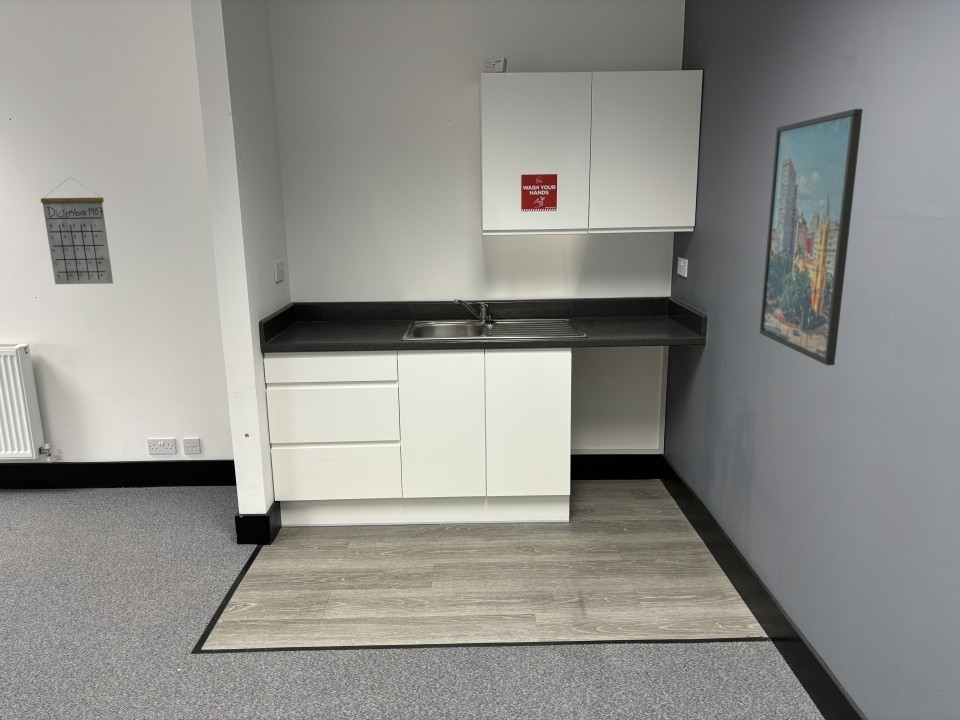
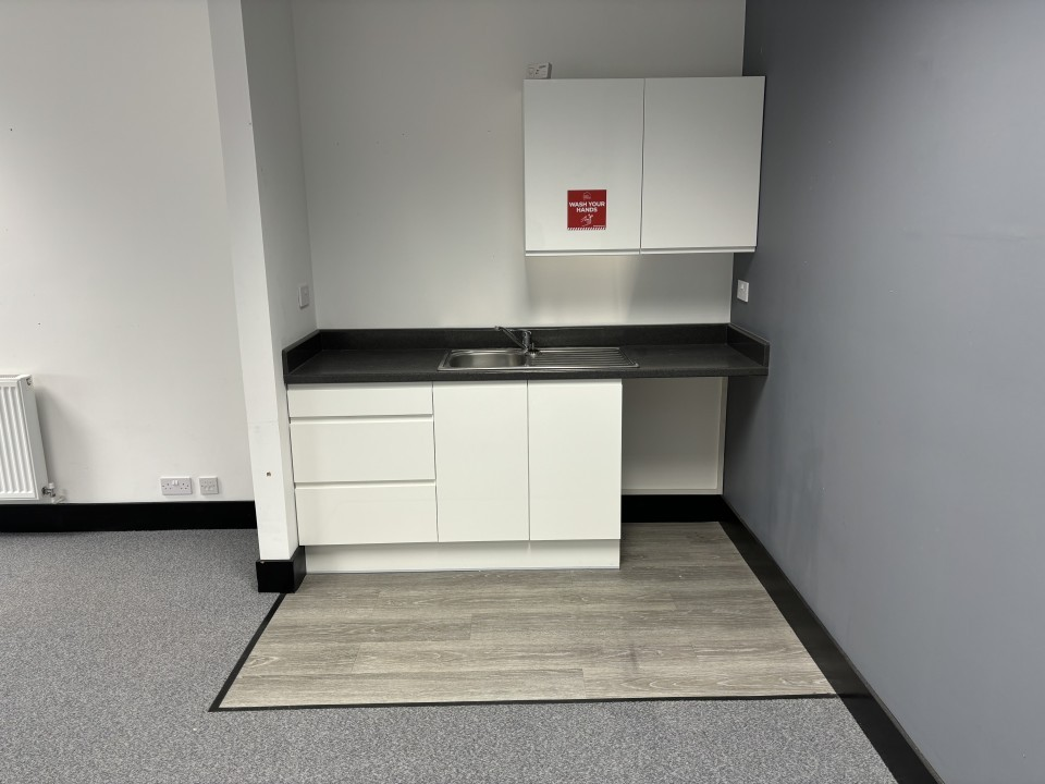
- calendar (76, 231)
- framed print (803, 237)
